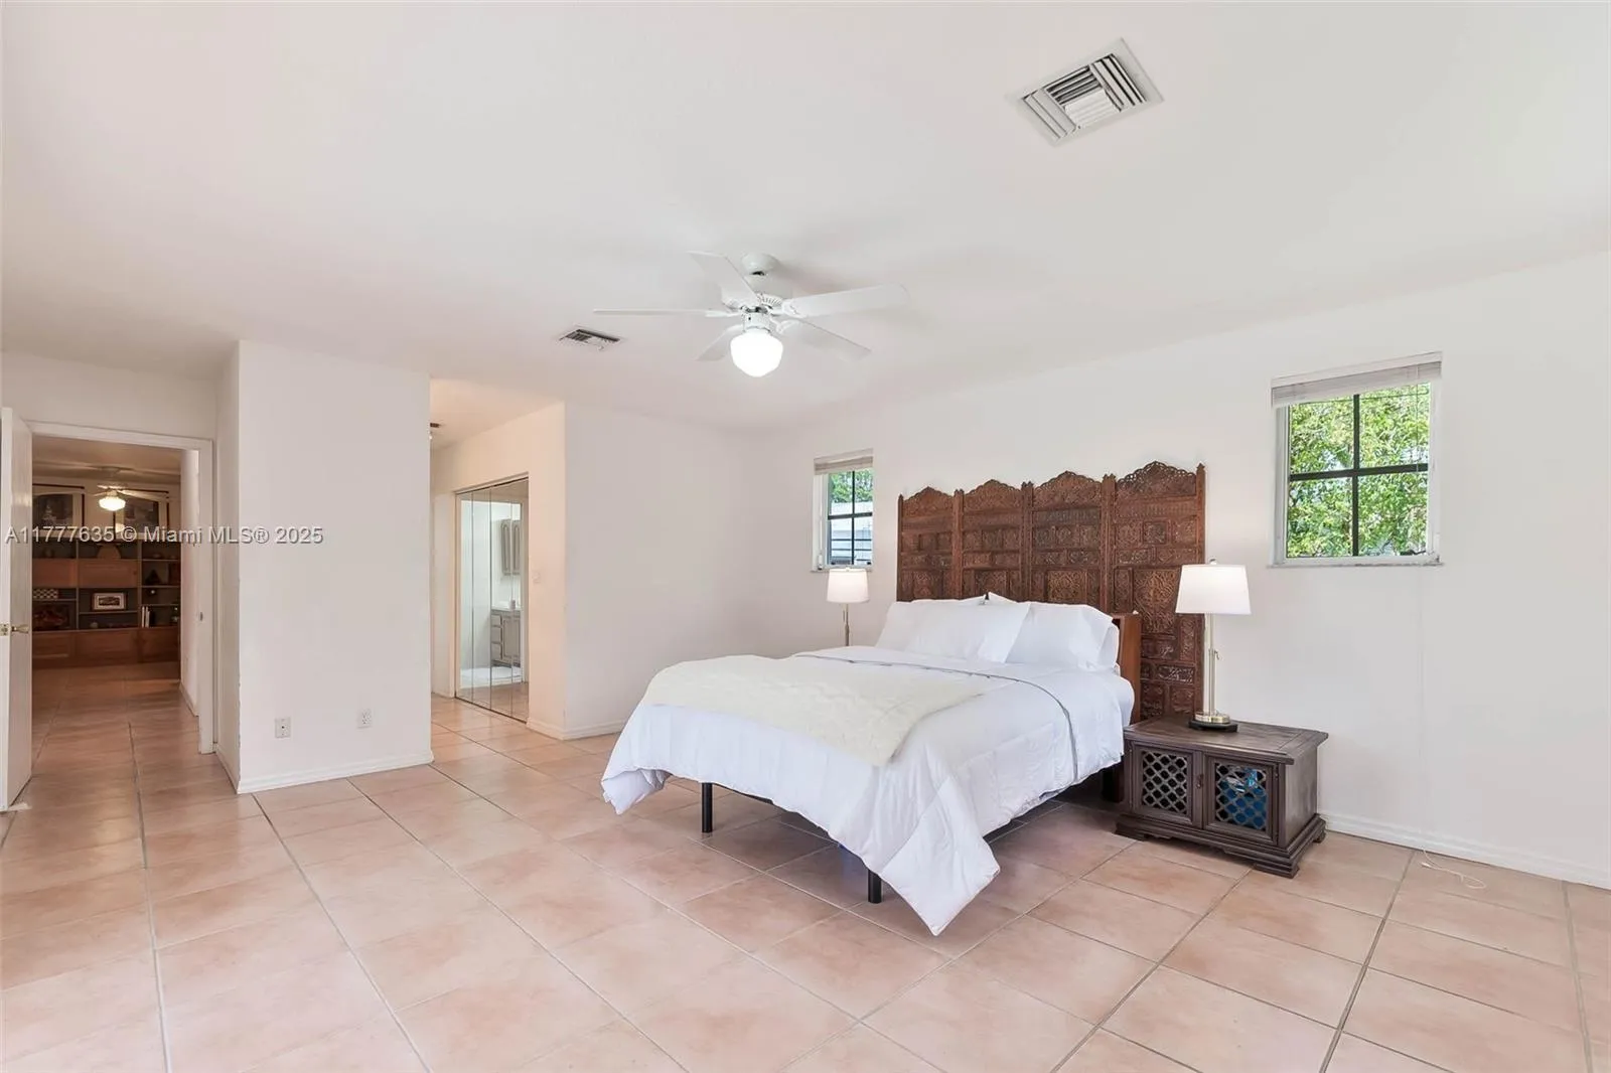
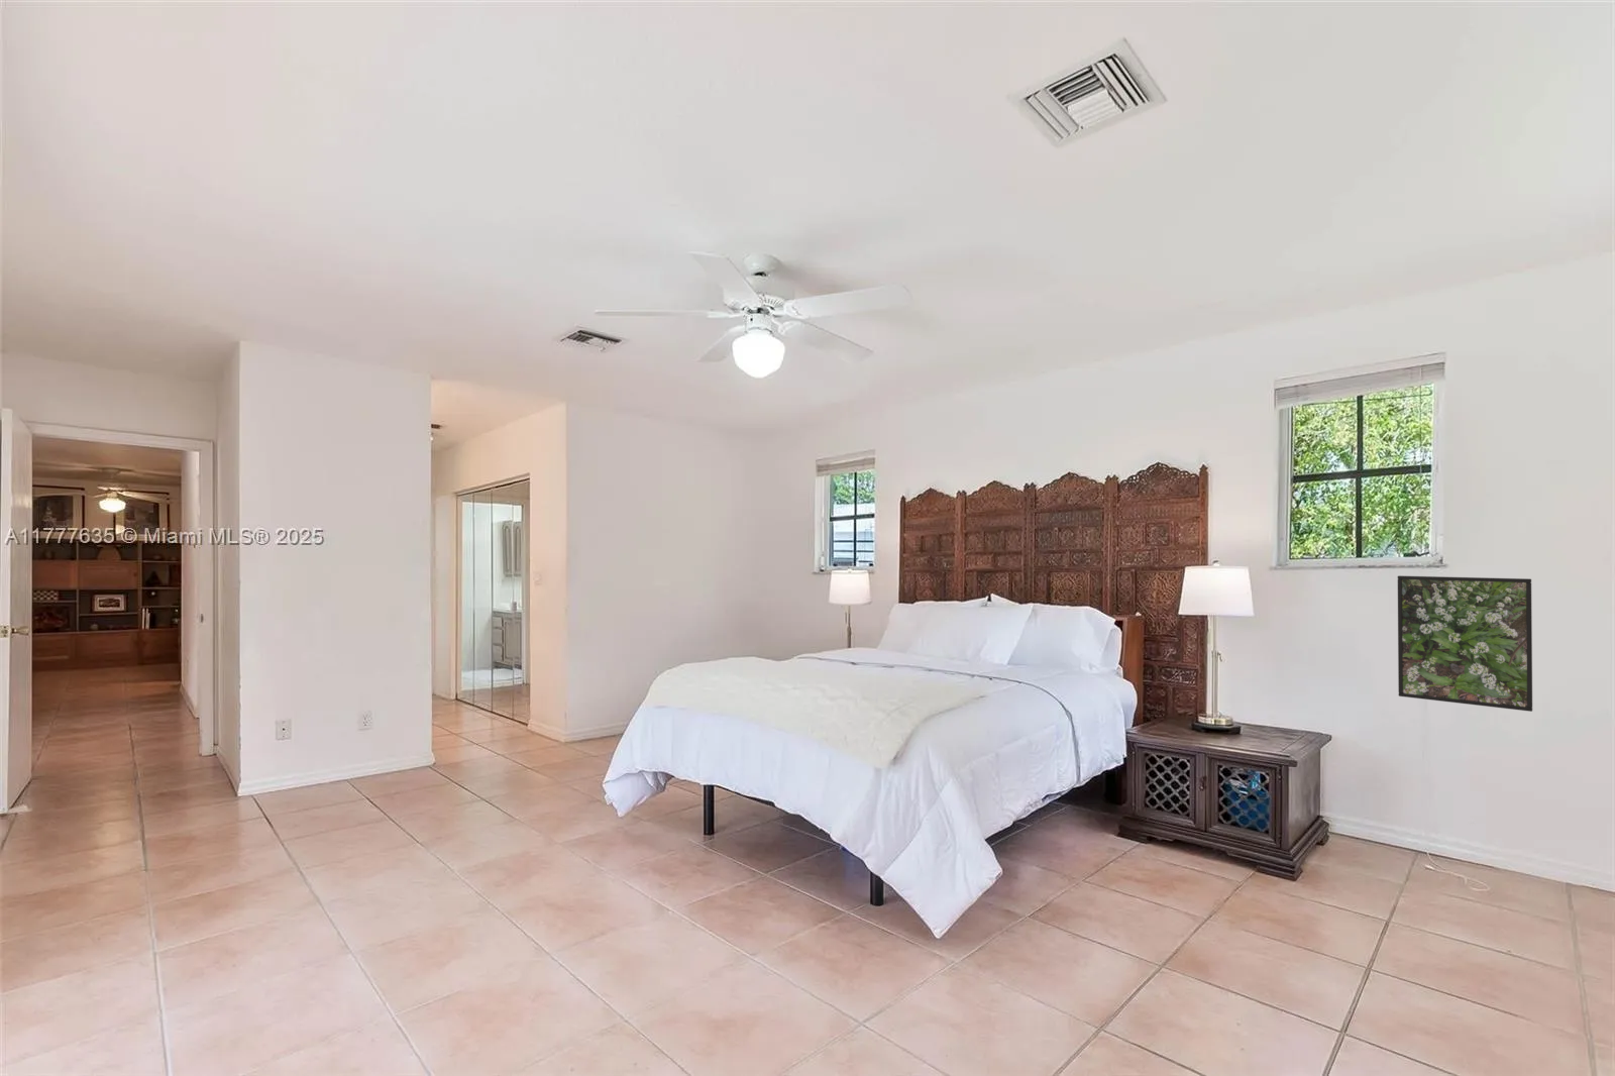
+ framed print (1461, 640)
